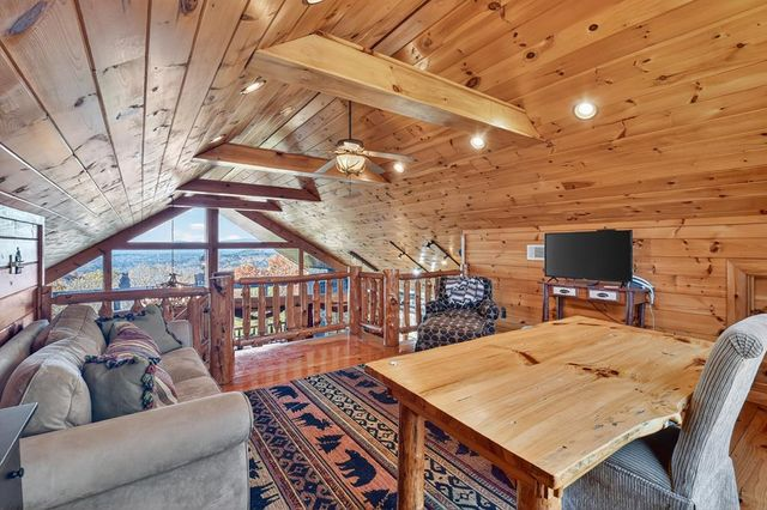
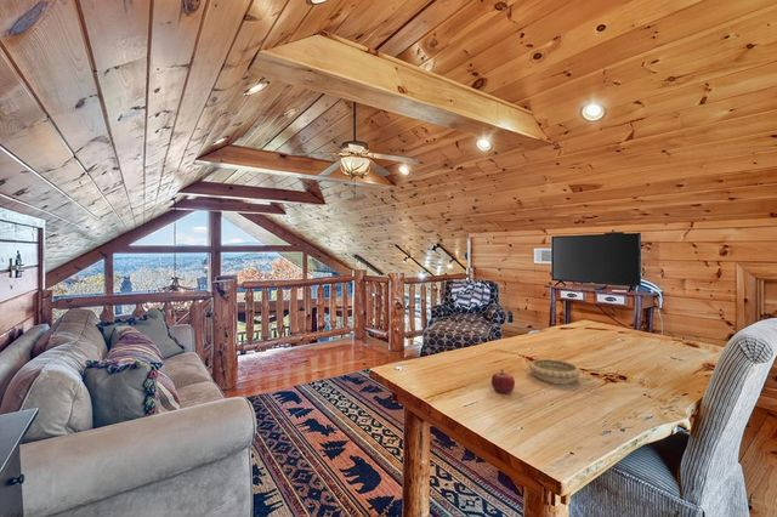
+ decorative bowl (554, 370)
+ fruit (503, 380)
